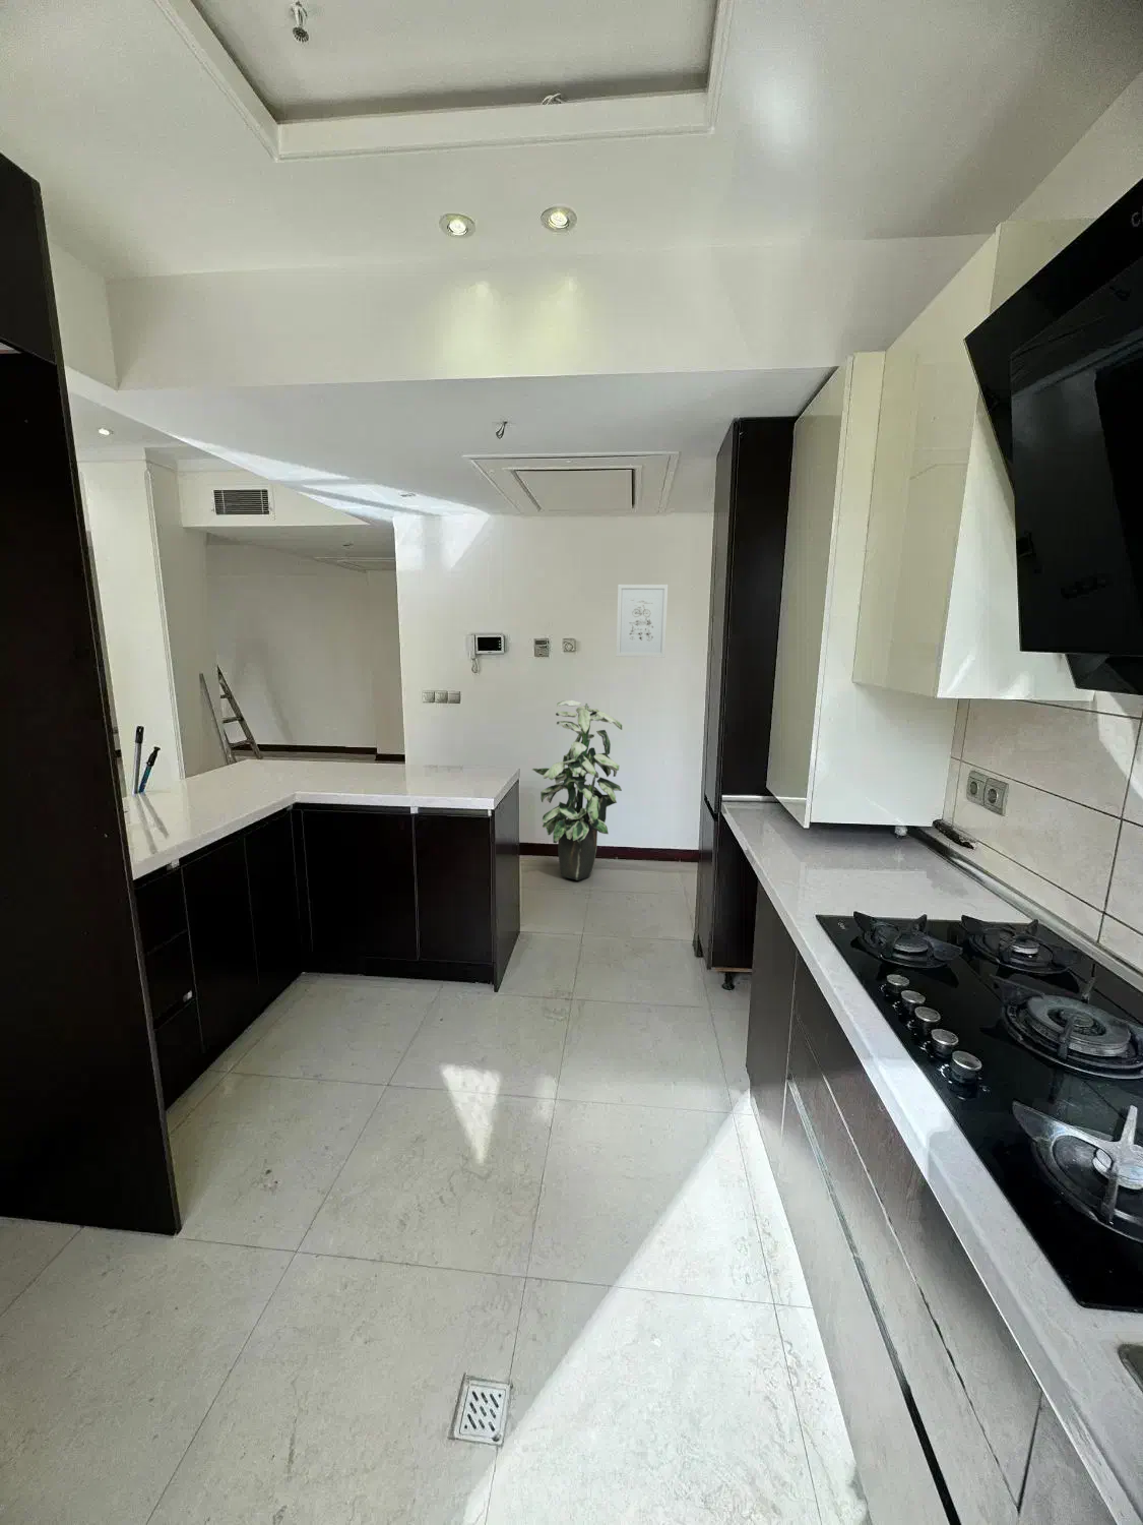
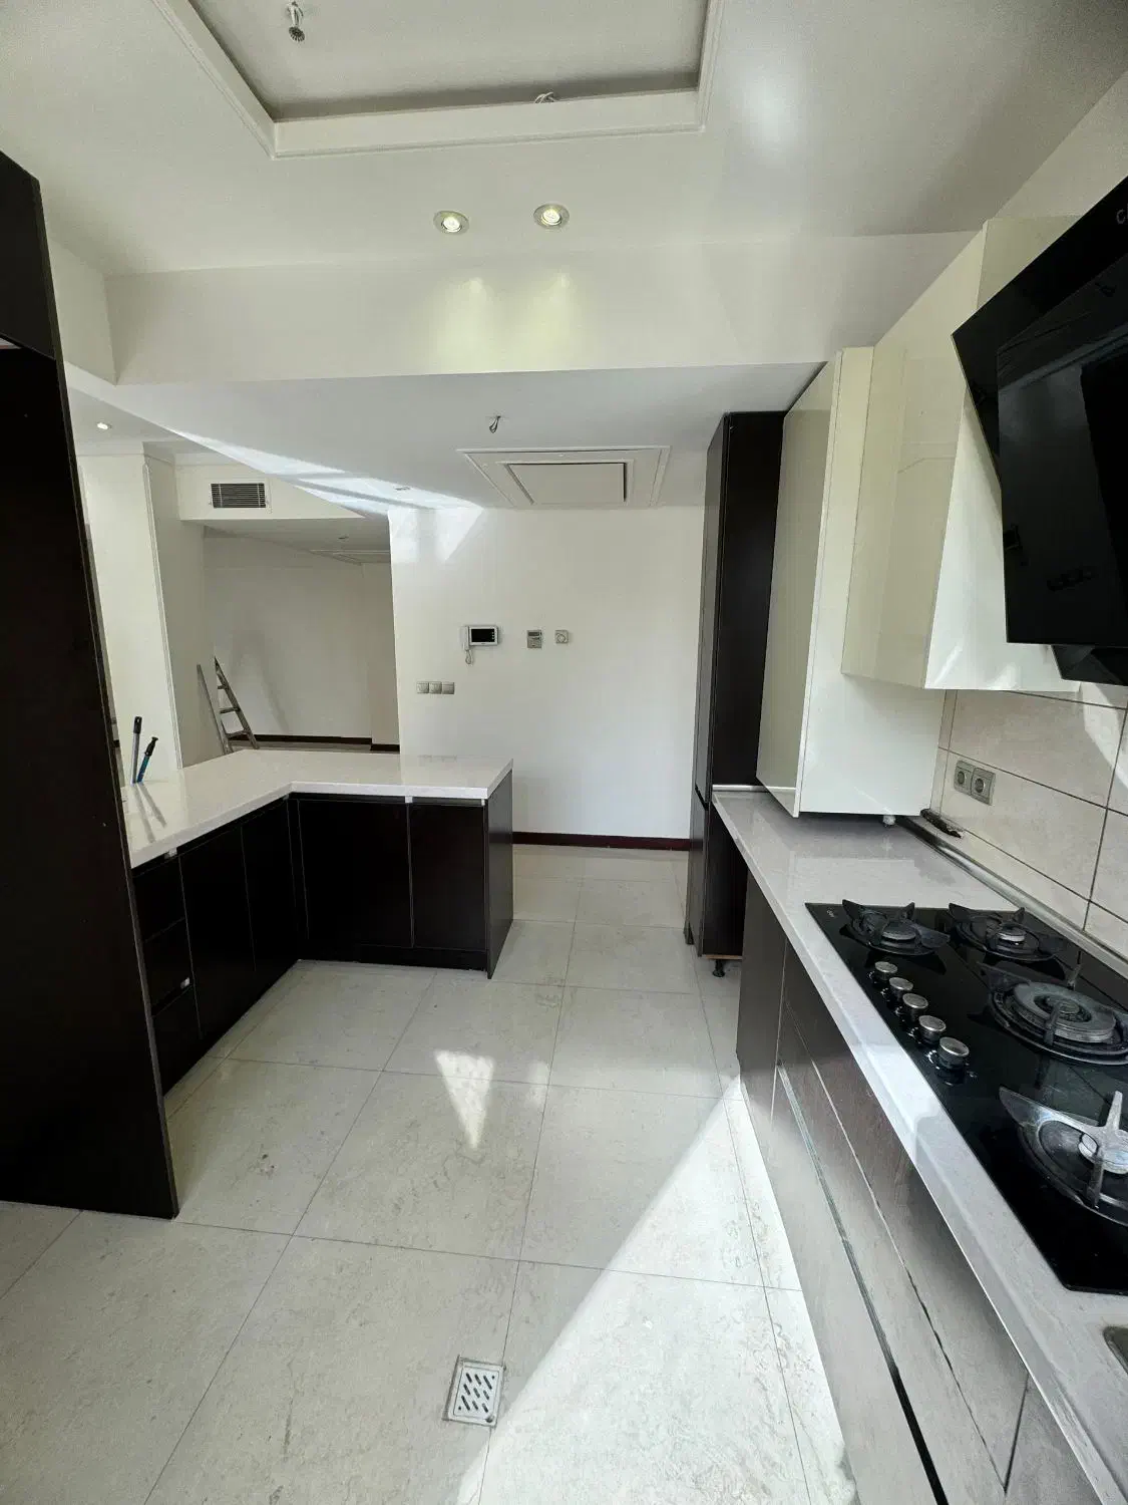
- indoor plant (578, 788)
- wall art (641, 621)
